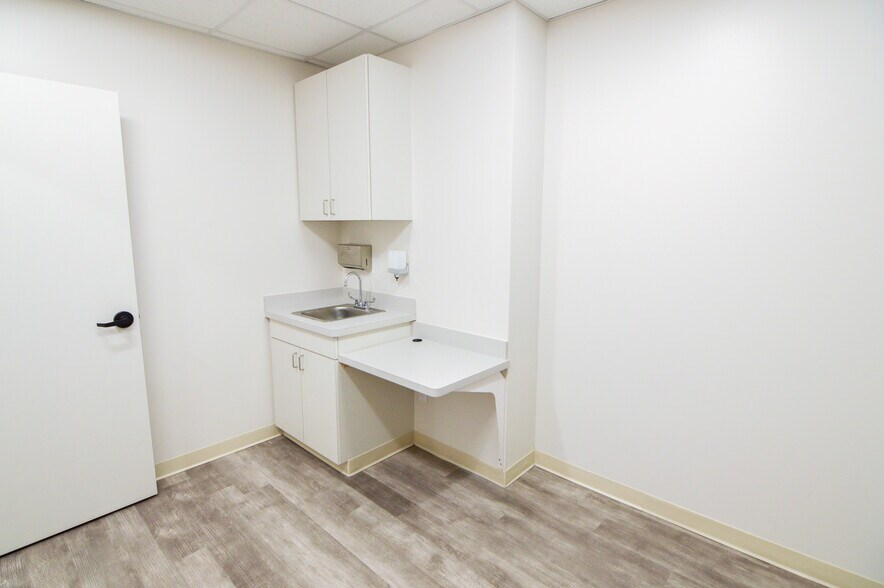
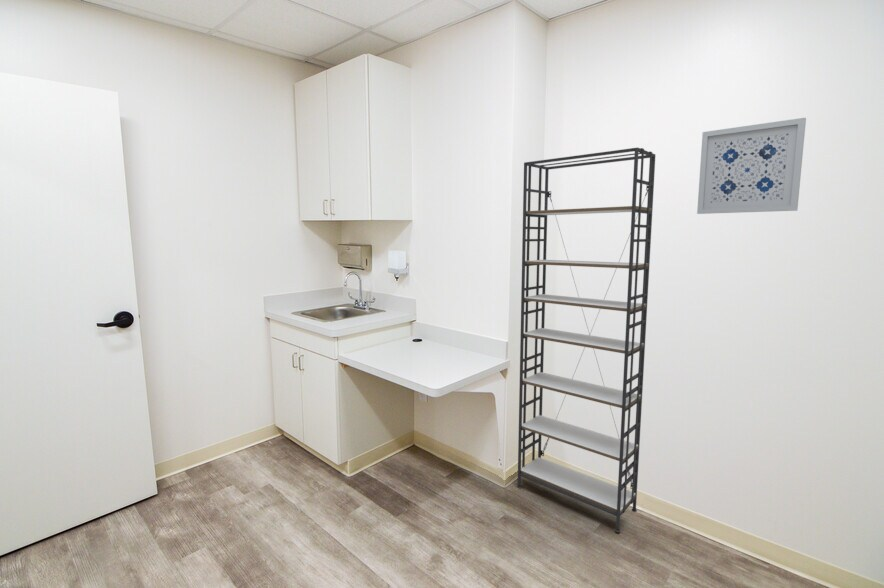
+ shelving unit (579, 336)
+ wall art (747, 169)
